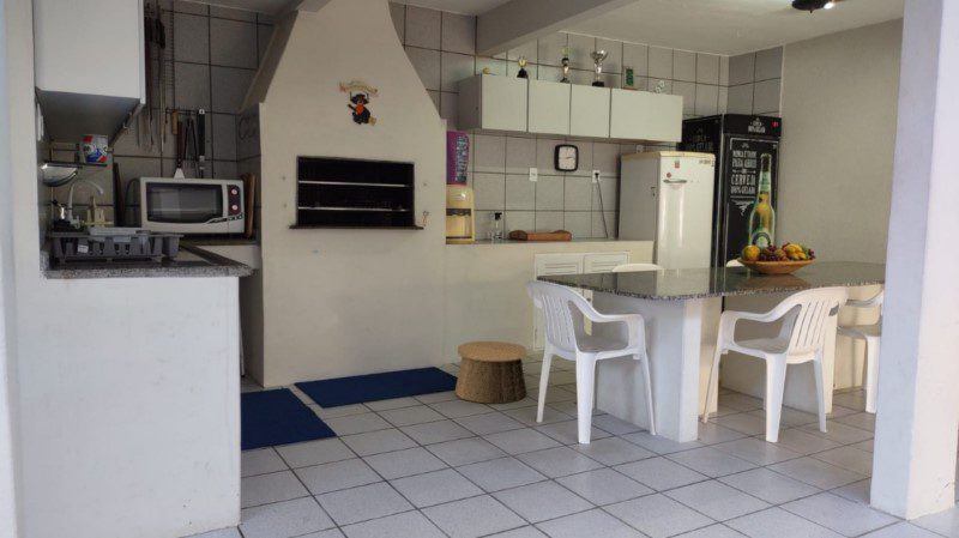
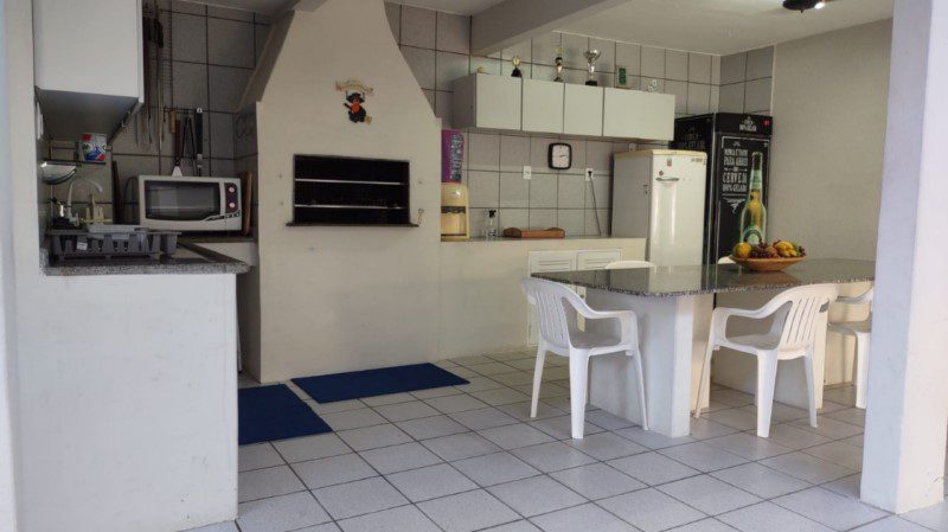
- basket (490, 370)
